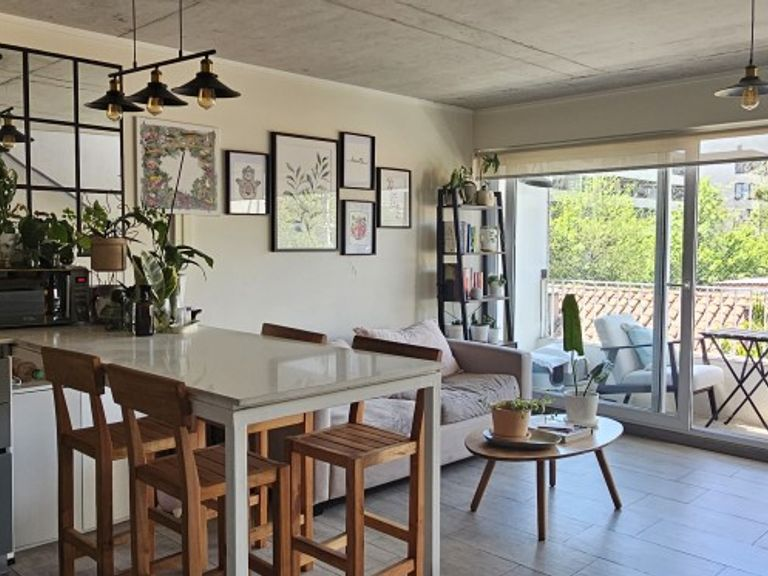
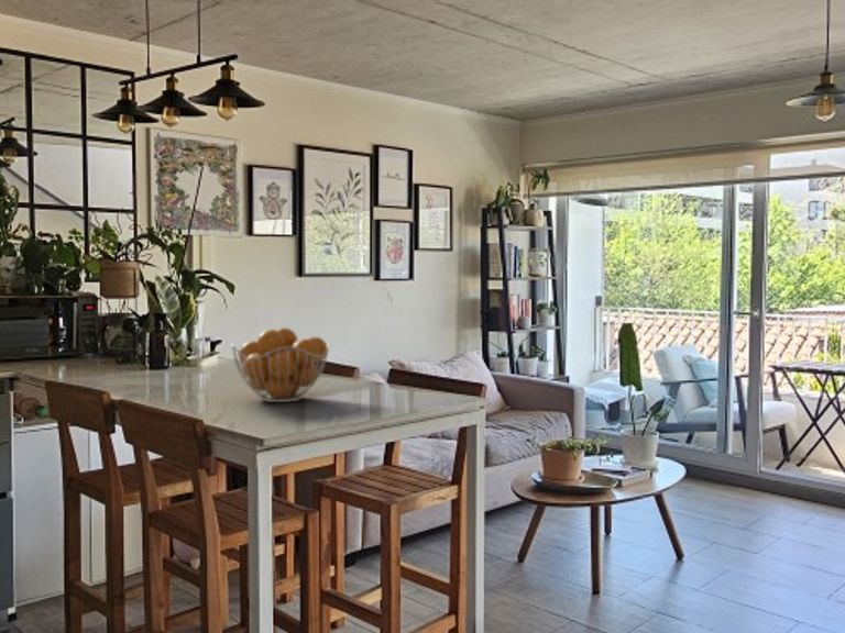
+ fruit basket (281, 364)
